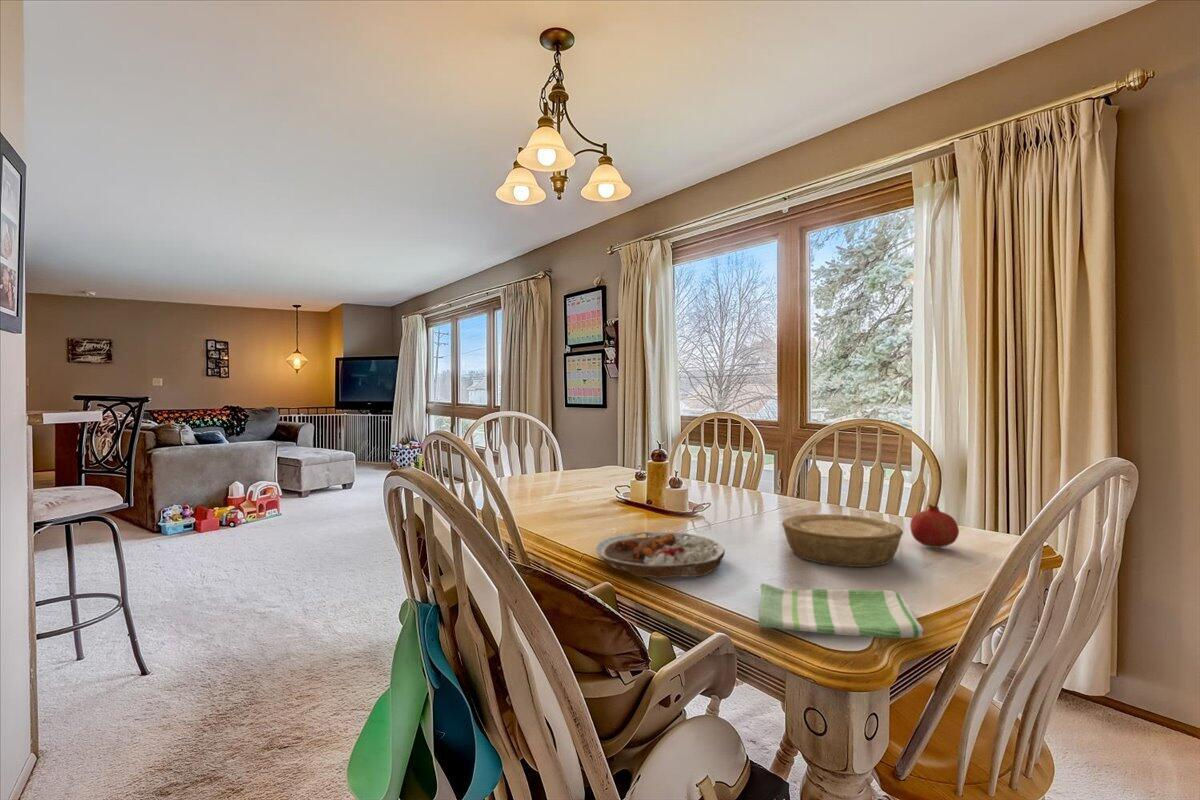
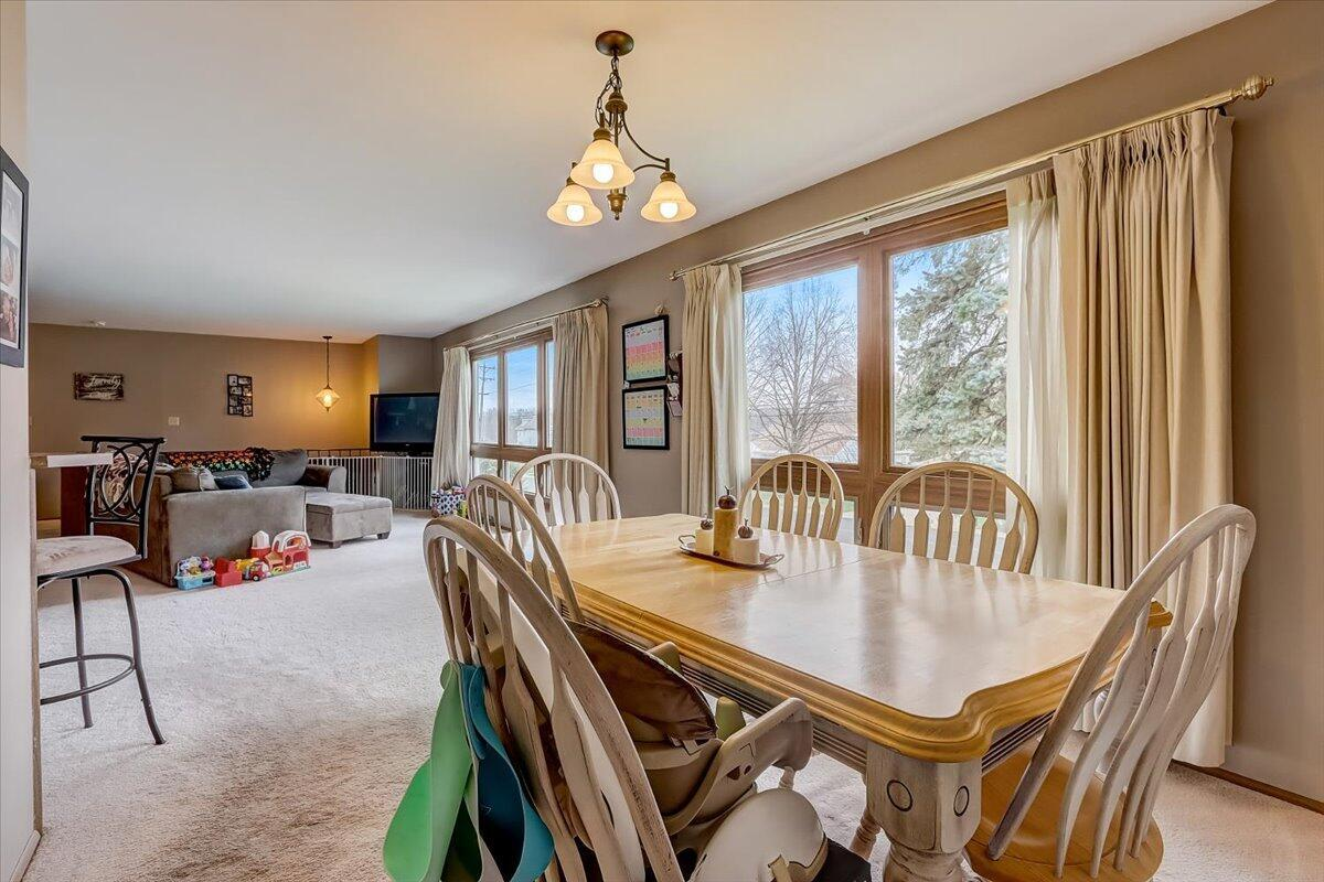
- plate (659, 548)
- bowl (840, 539)
- dish towel (833, 608)
- fruit (933, 524)
